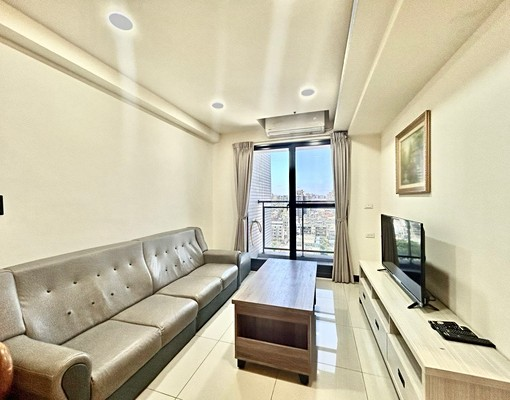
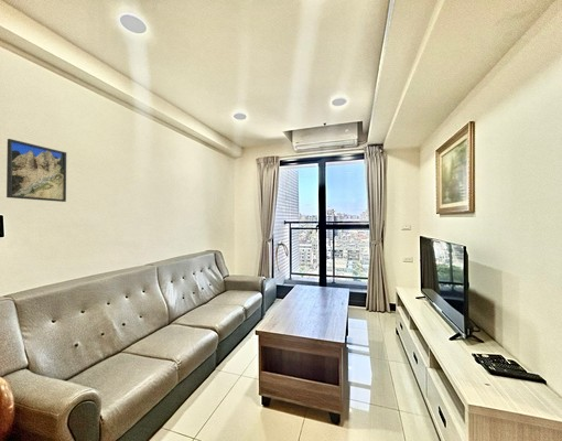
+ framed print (39, 172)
